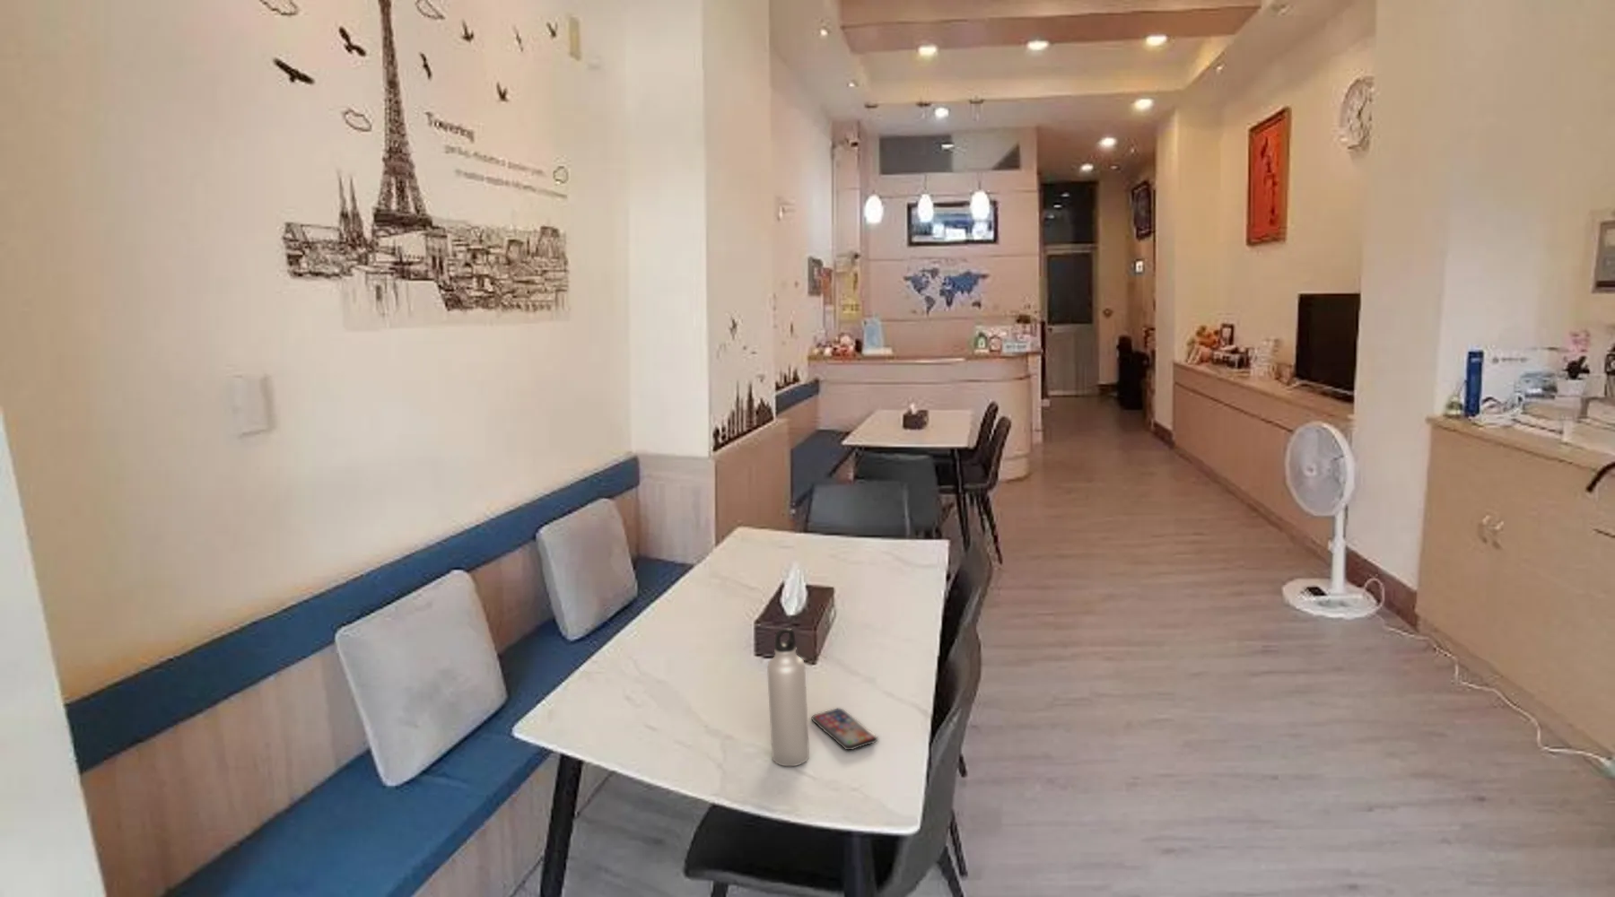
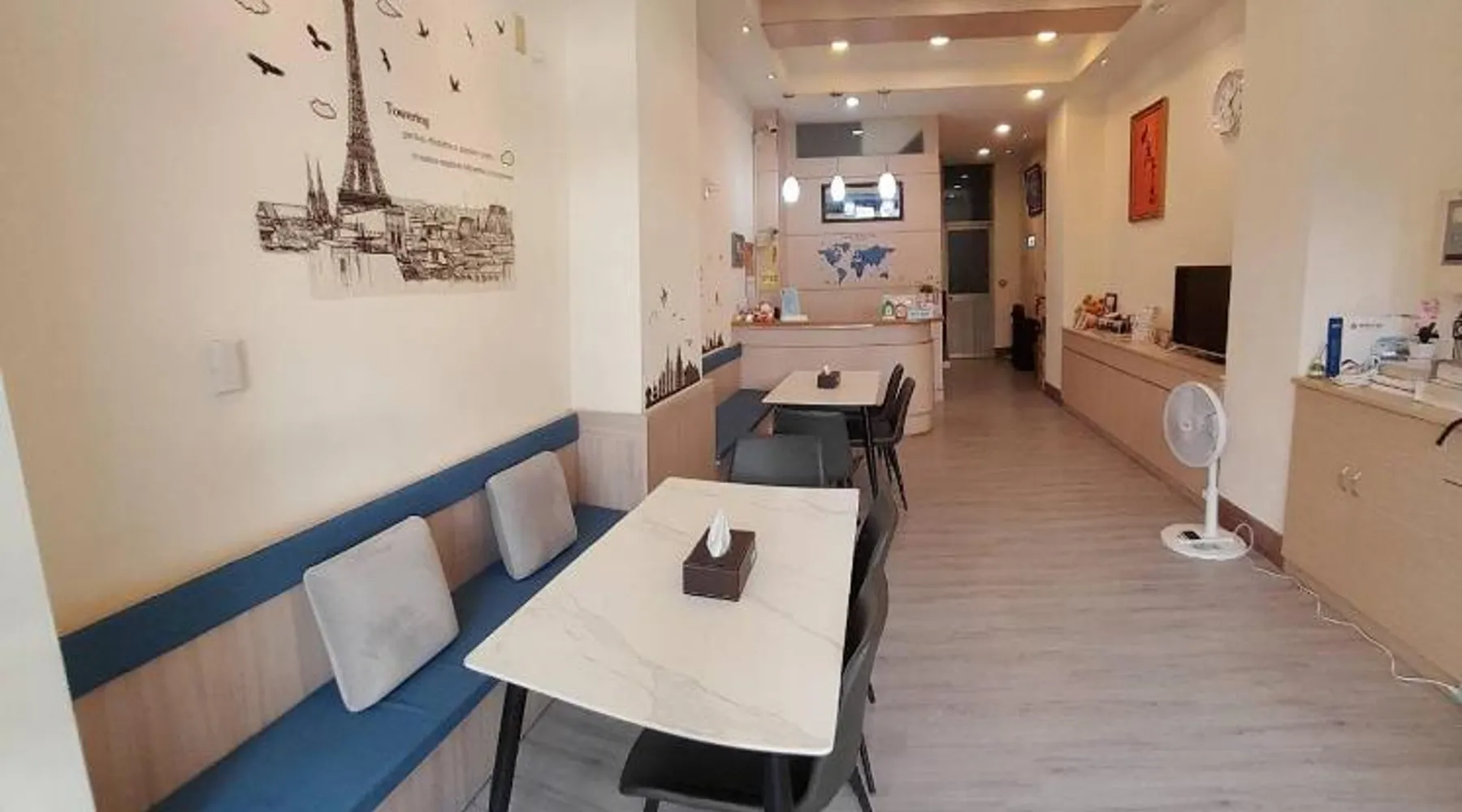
- smartphone (843, 728)
- water bottle (787, 694)
